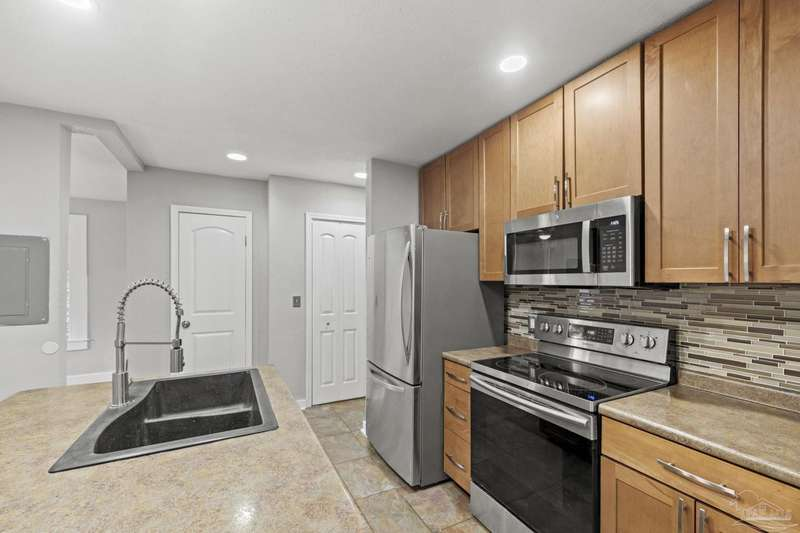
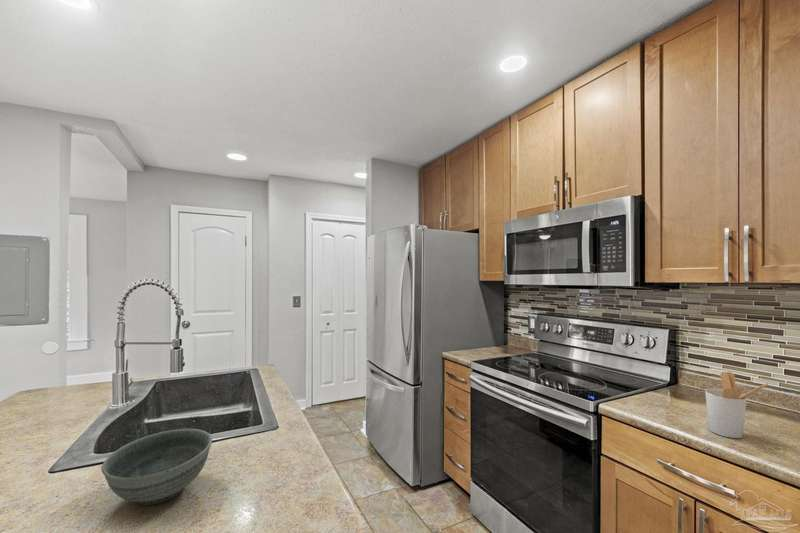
+ utensil holder (736, 405)
+ bowl (160, 470)
